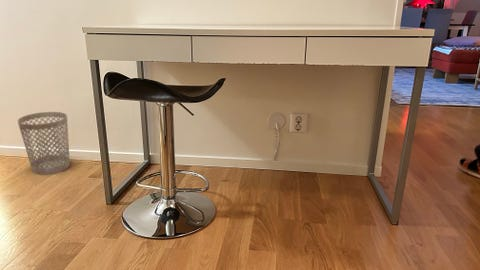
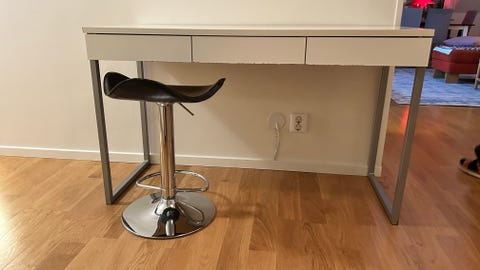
- wastebasket (47, 143)
